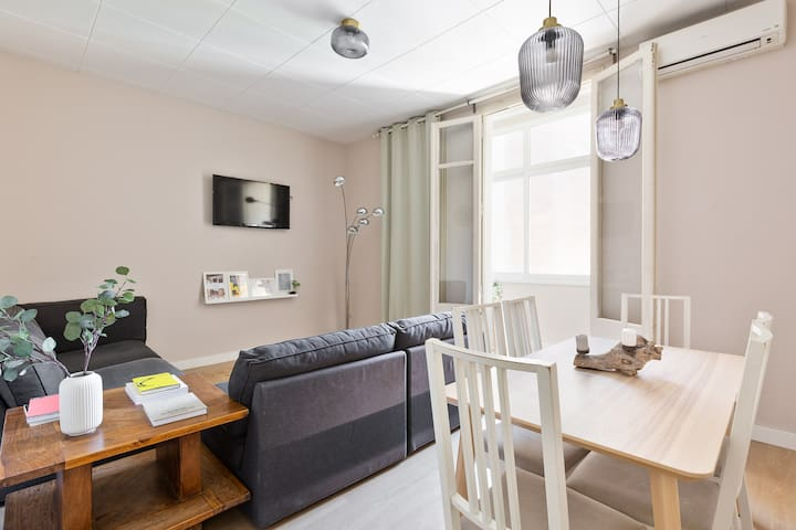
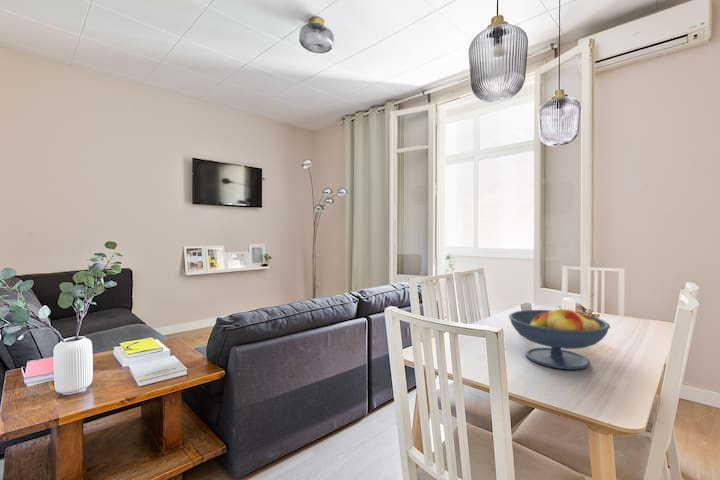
+ fruit bowl (556, 332)
